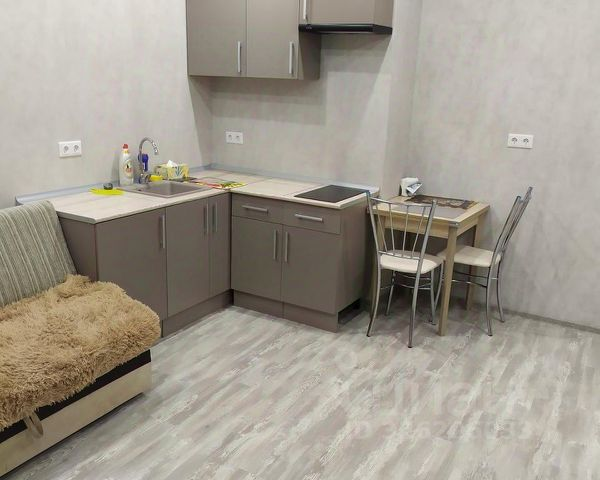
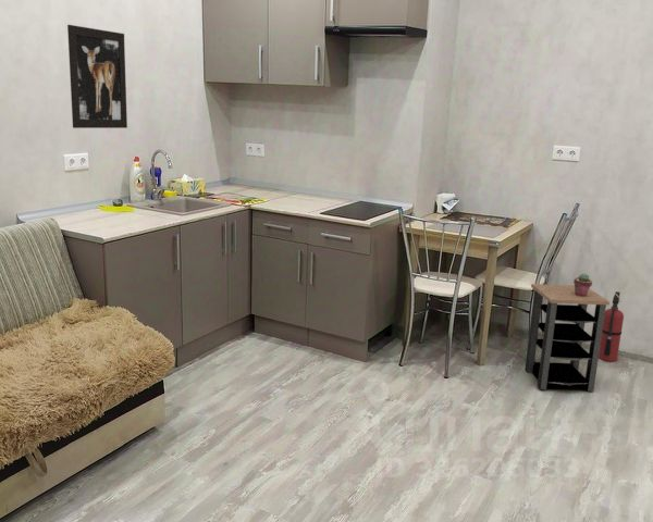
+ side table (563, 336)
+ potted succulent (582, 284)
+ fire extinguisher (612, 326)
+ wall art (99, 79)
